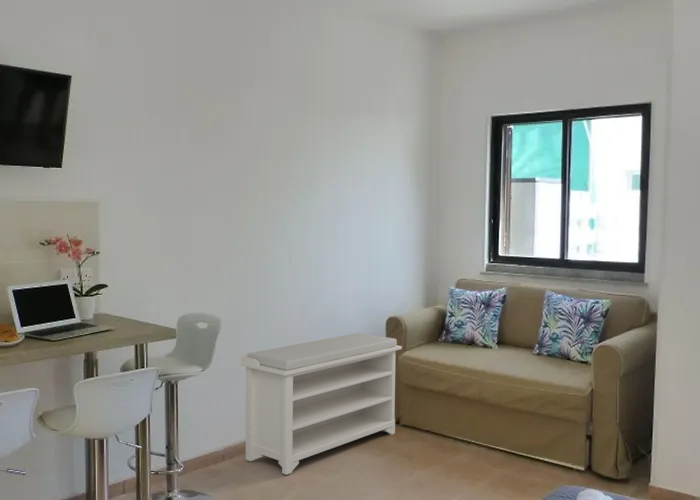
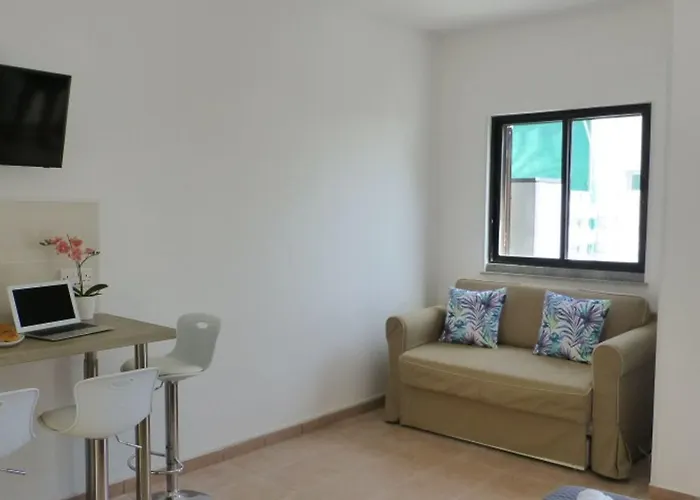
- bench (325, 395)
